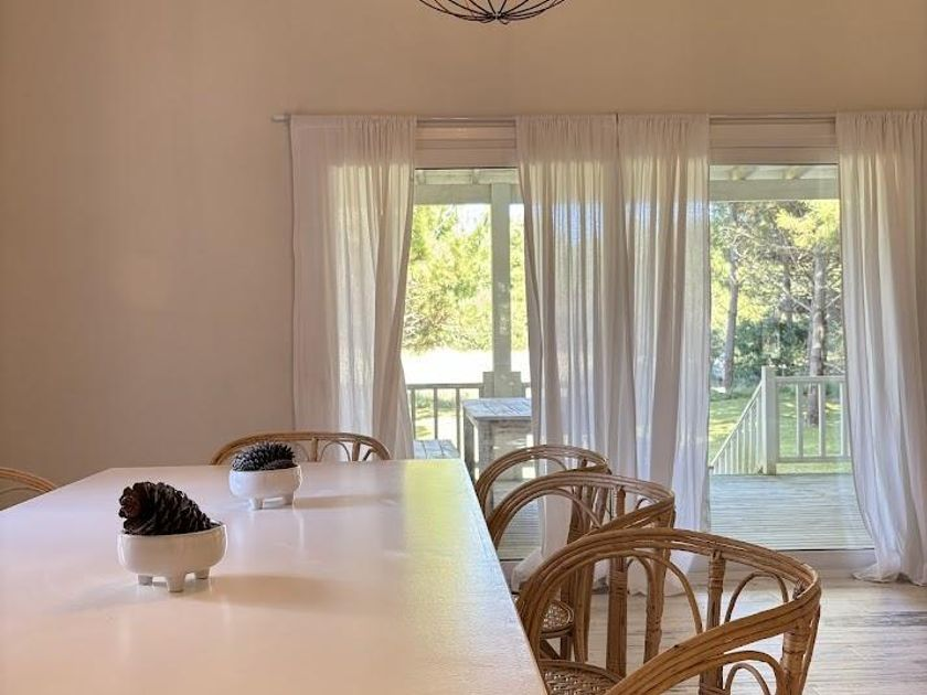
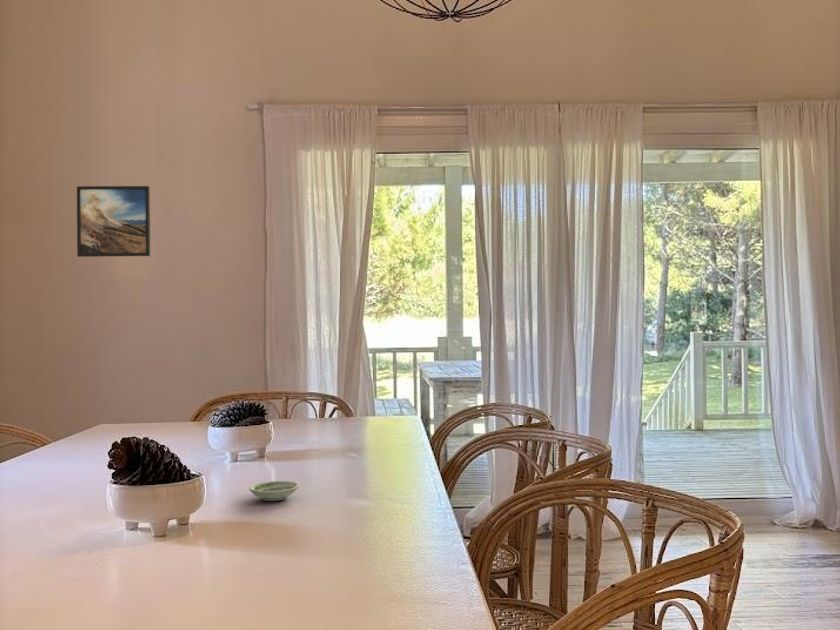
+ saucer (274, 491)
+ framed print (113, 221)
